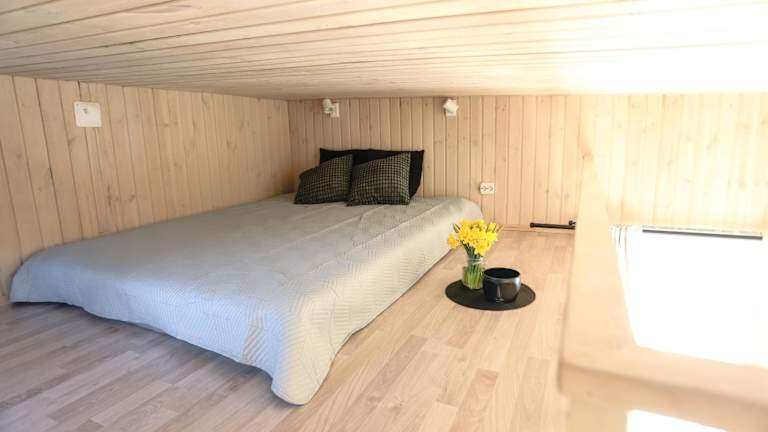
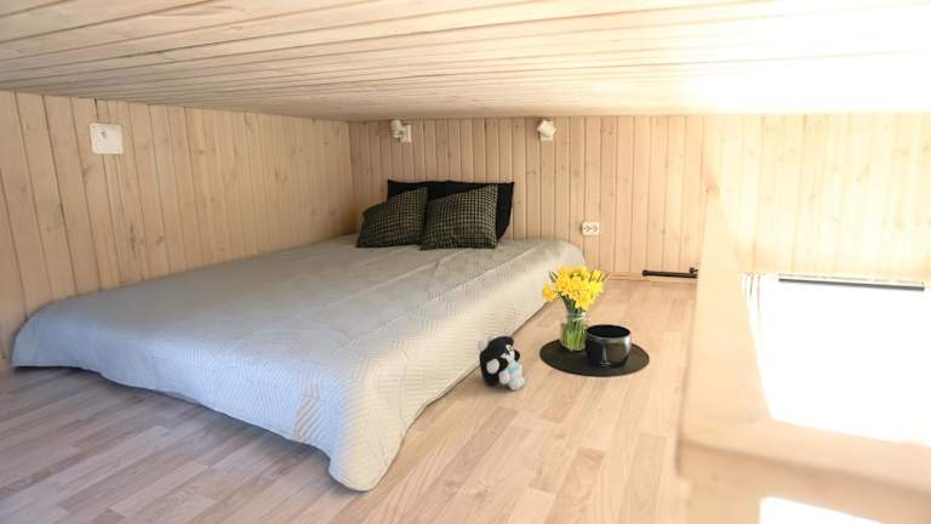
+ plush toy (503, 360)
